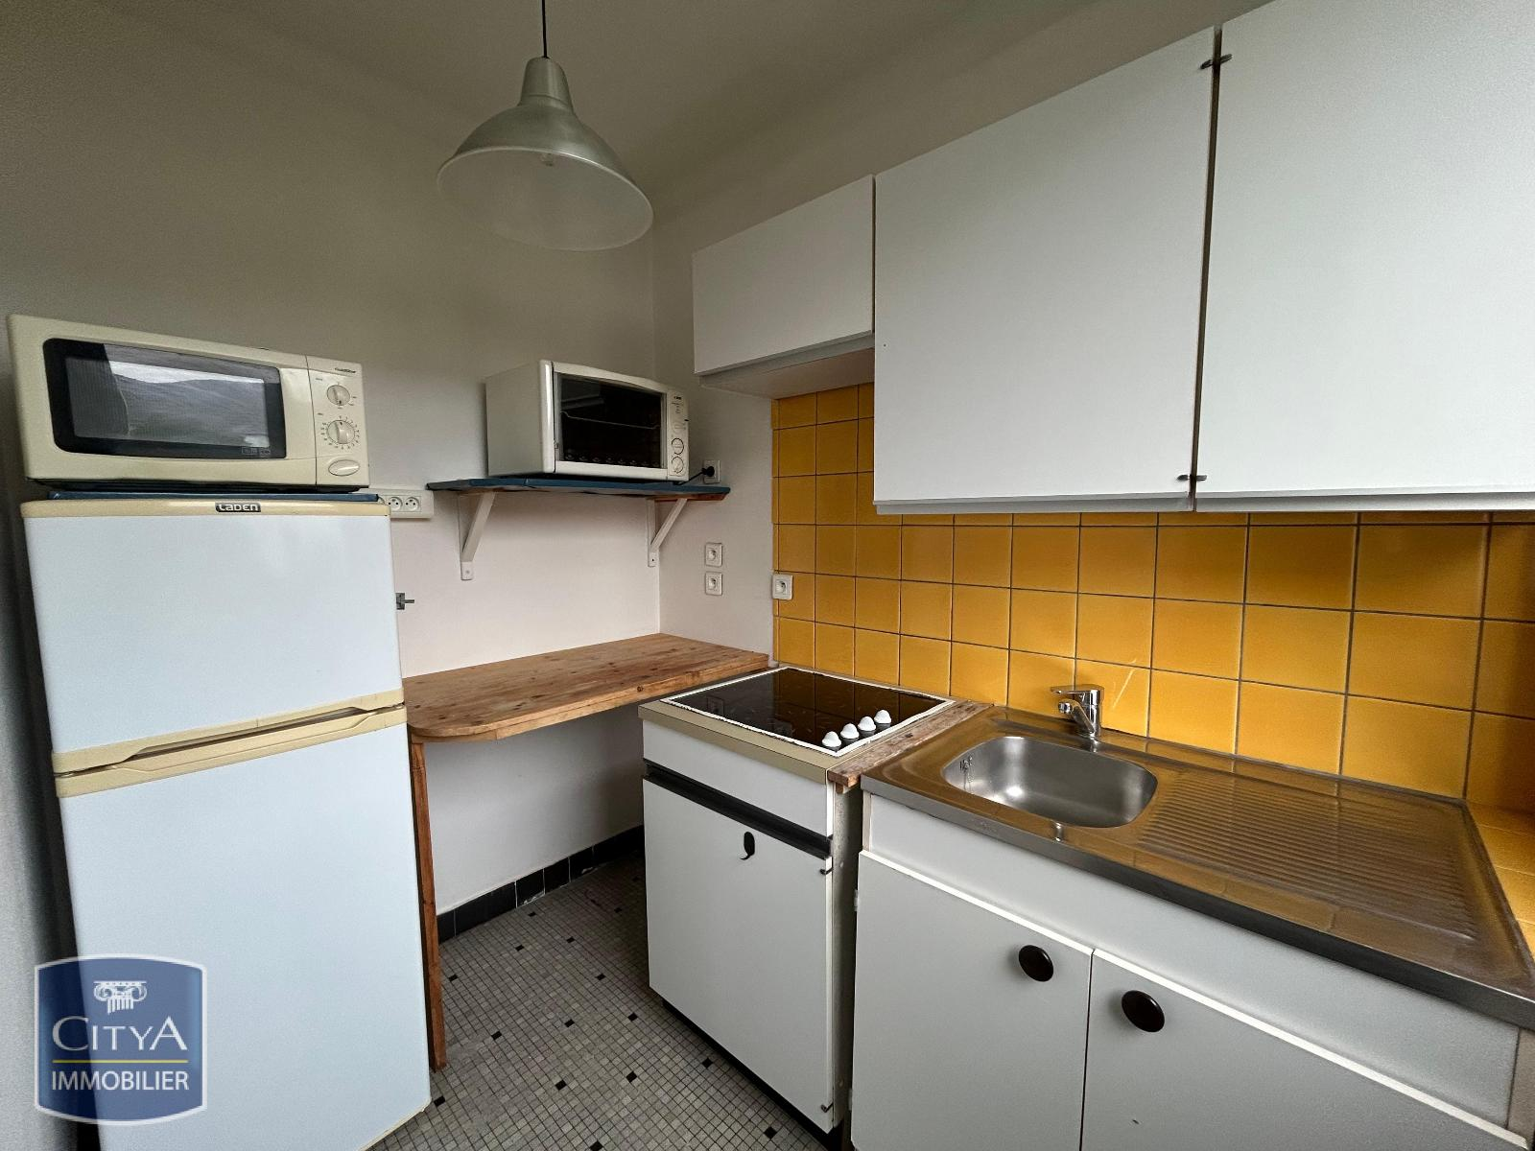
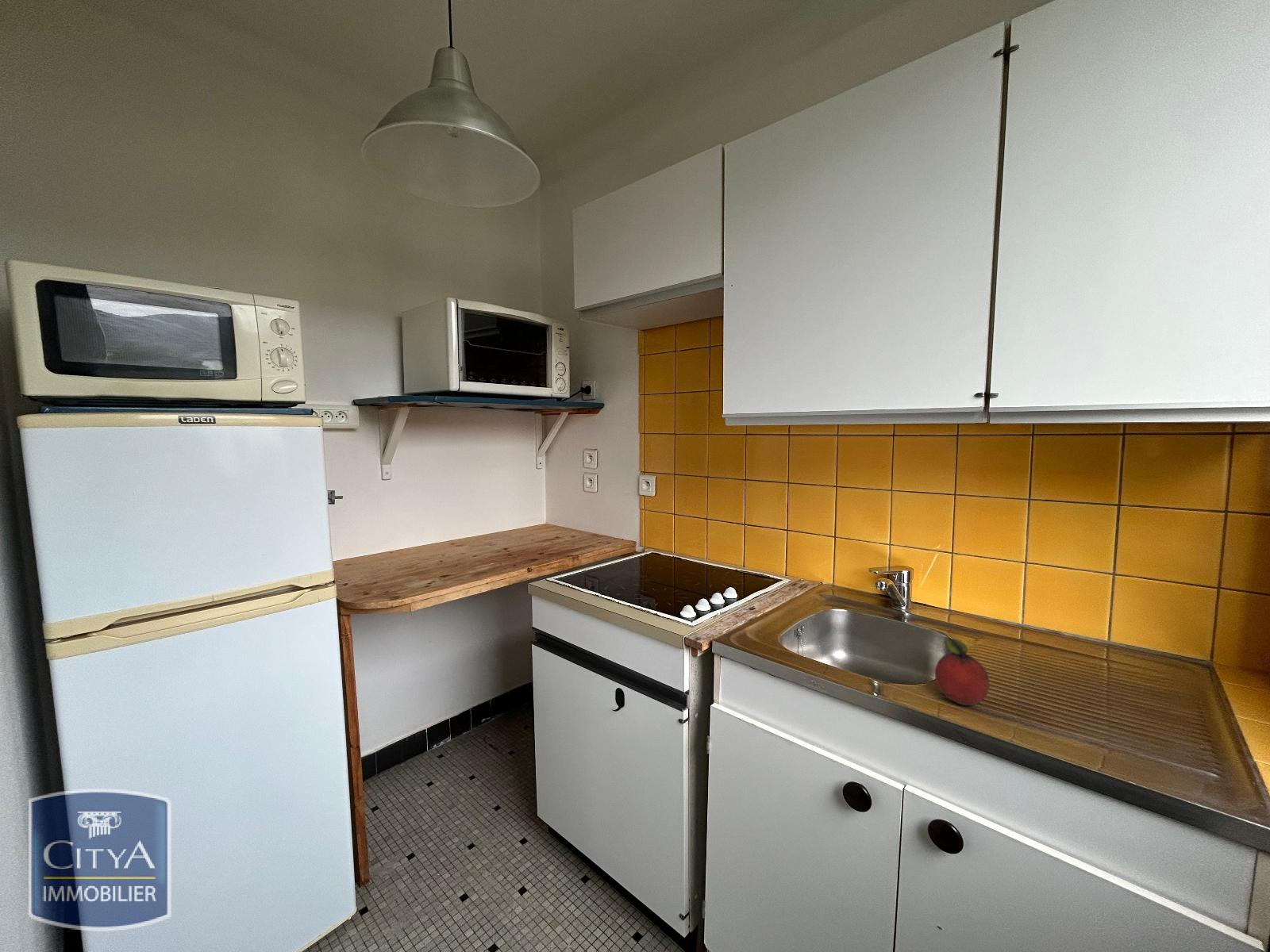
+ fruit (960, 672)
